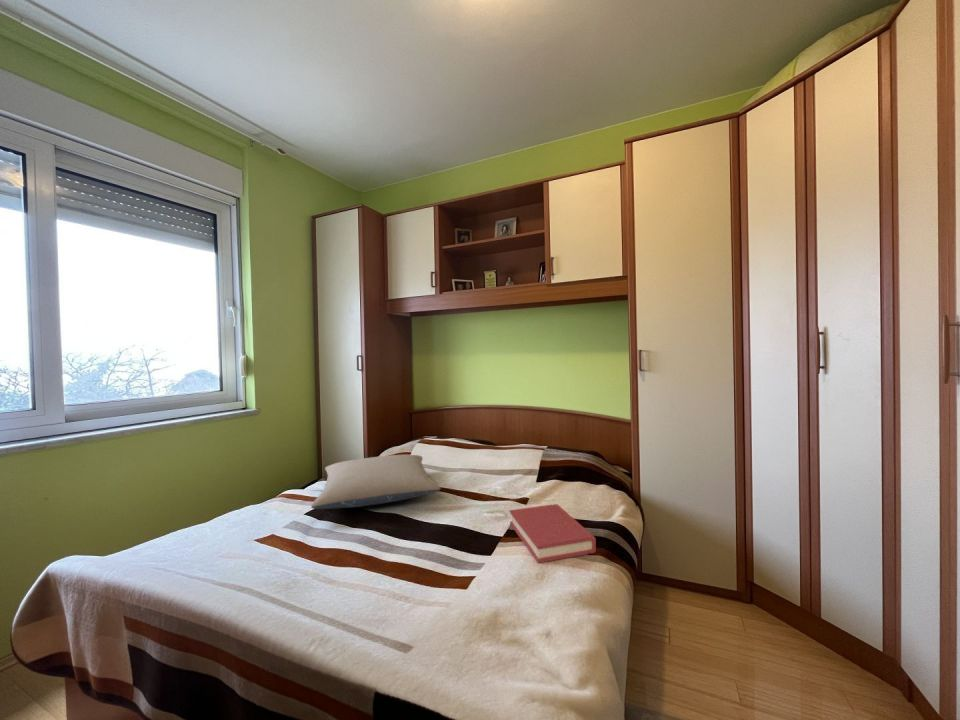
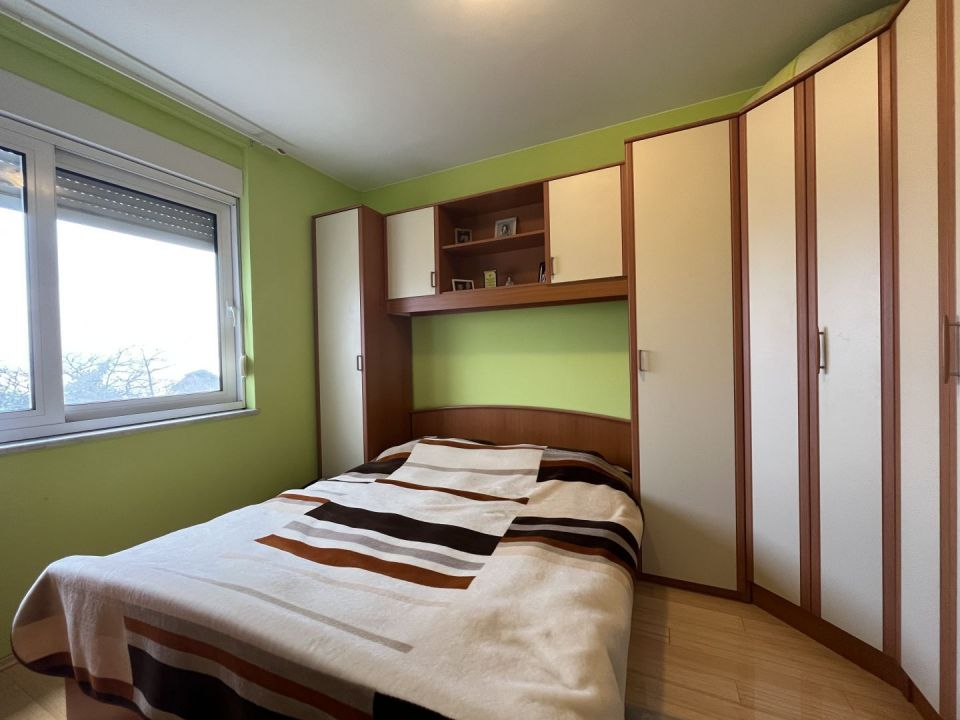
- pillow (377, 477)
- hardback book (549, 529)
